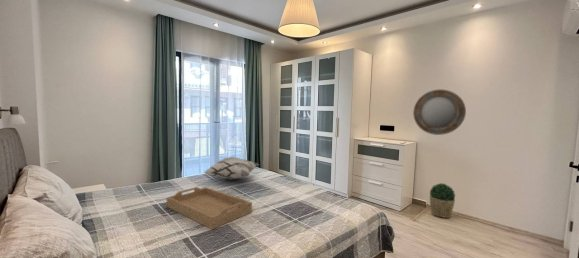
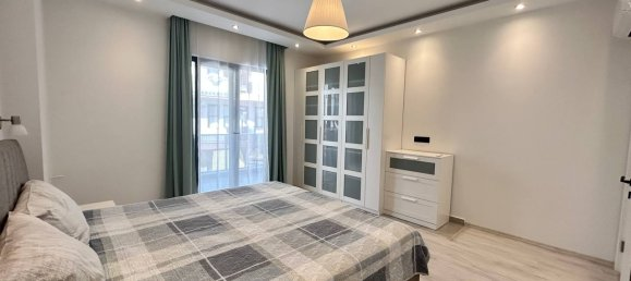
- potted plant (441, 199)
- serving tray (208, 203)
- decorative pillow (233, 168)
- home mirror (437, 112)
